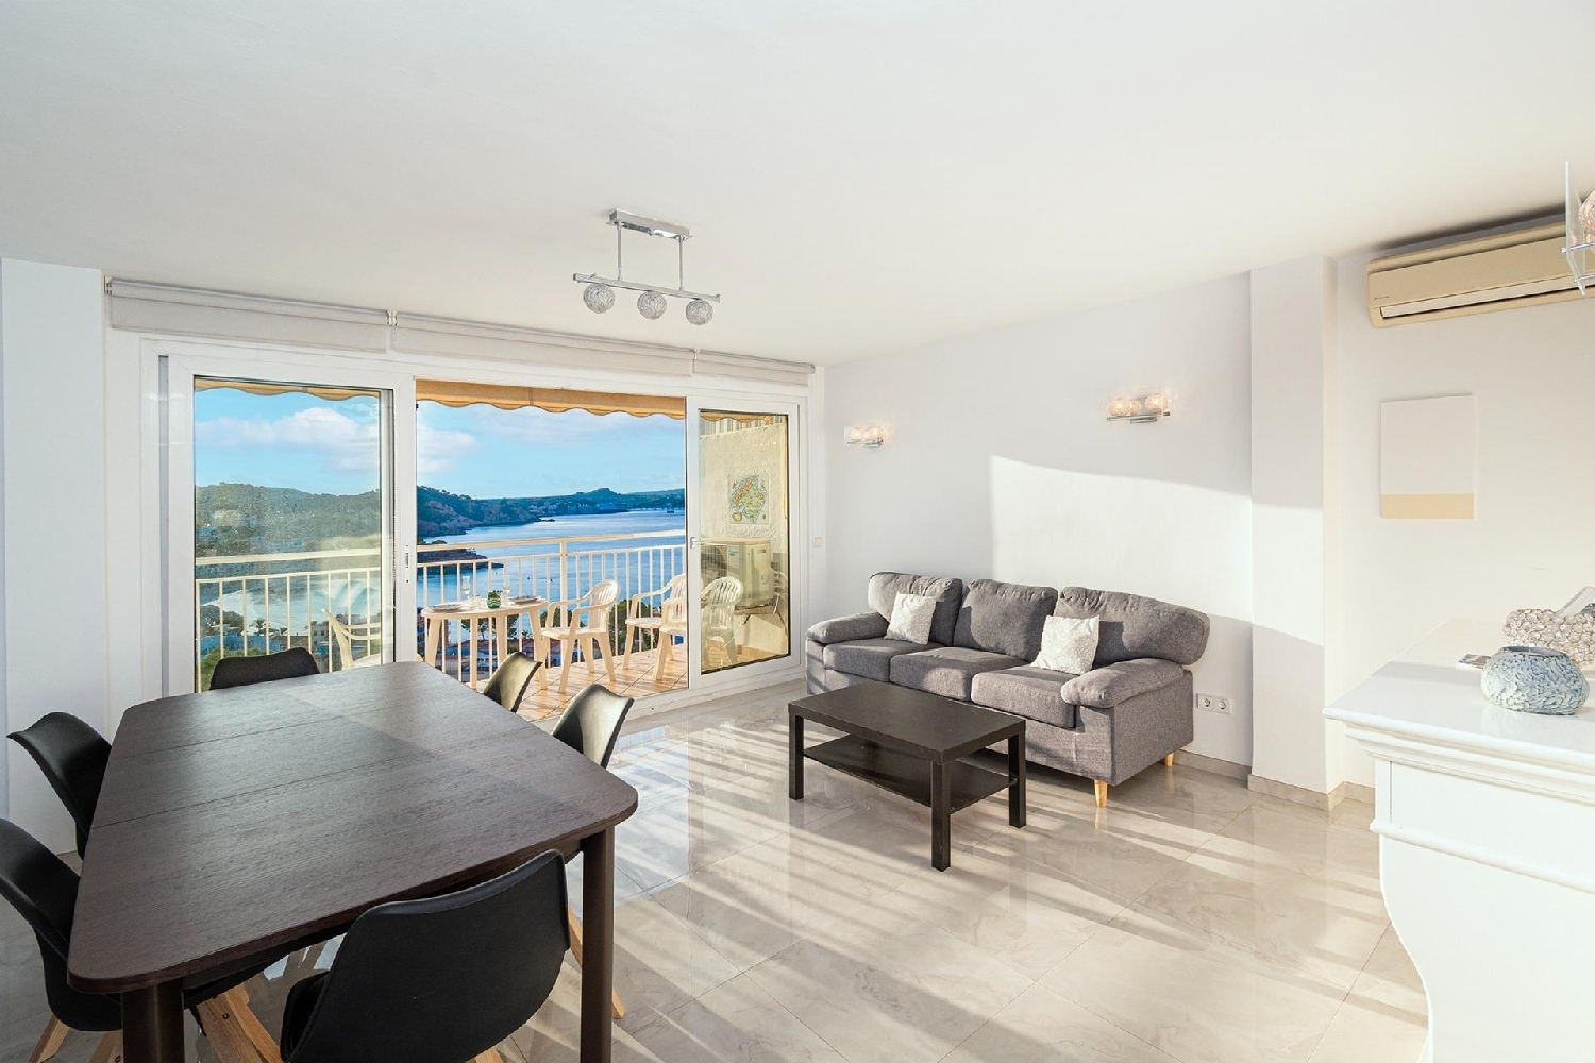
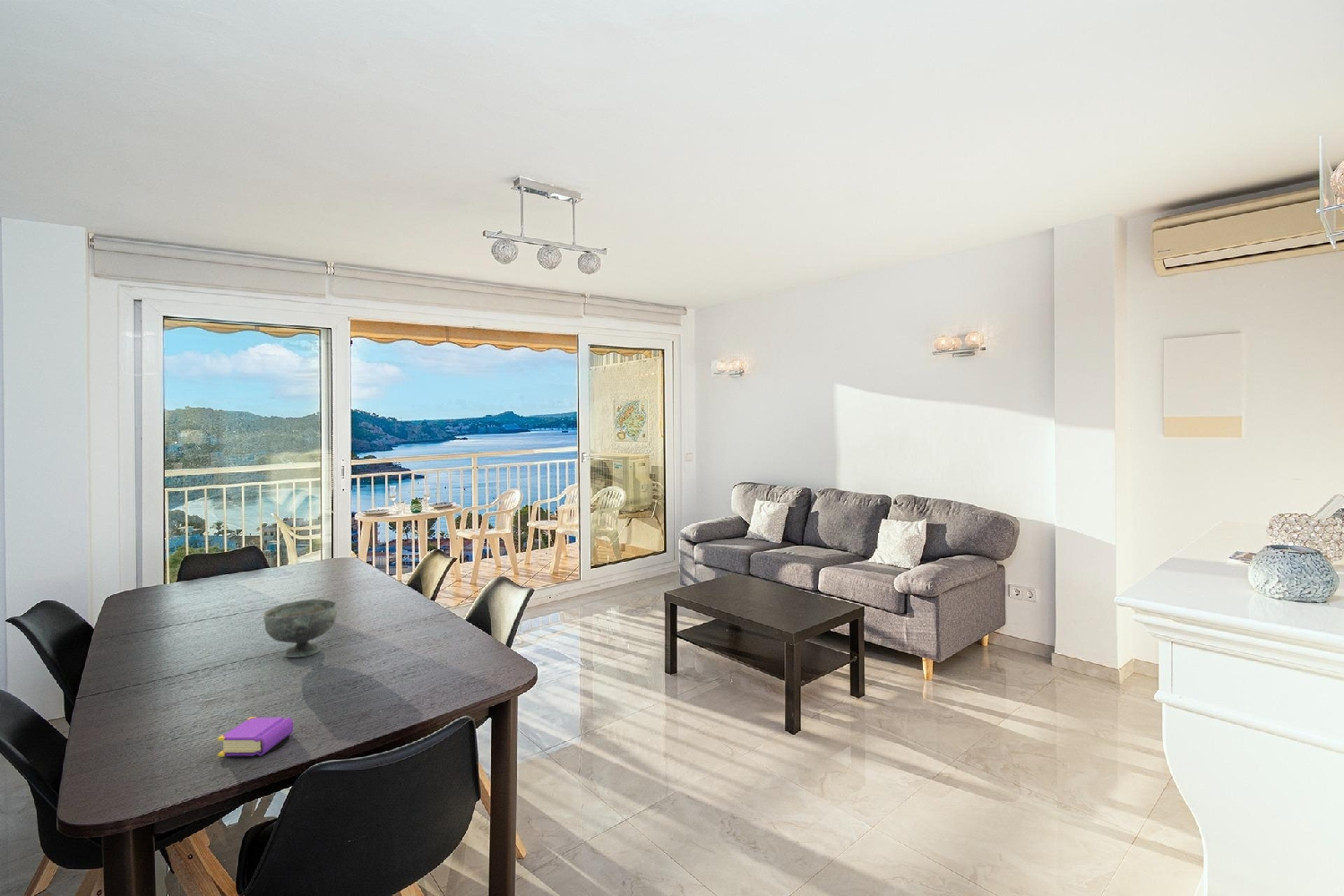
+ book (255, 736)
+ bowl (301, 630)
